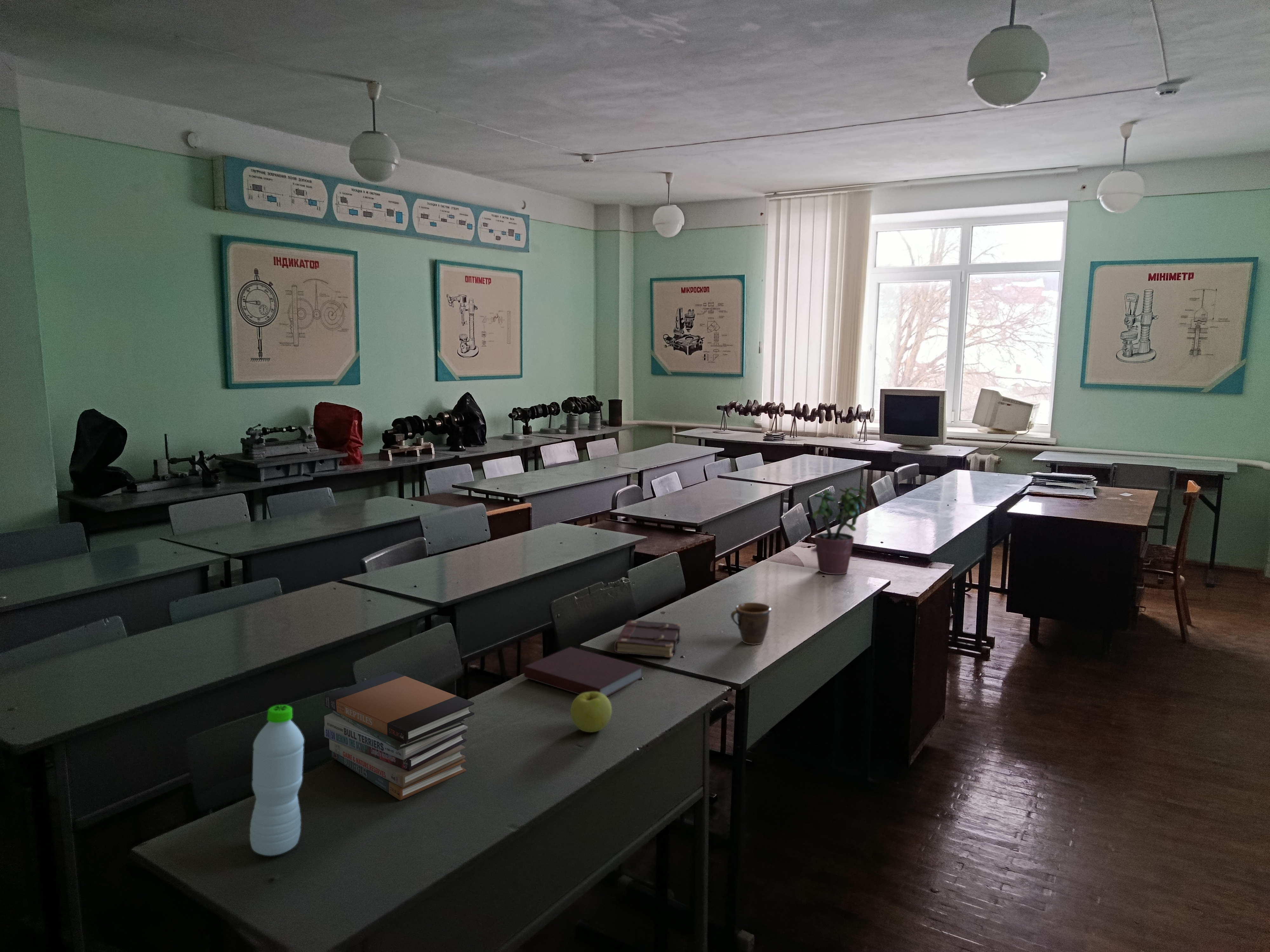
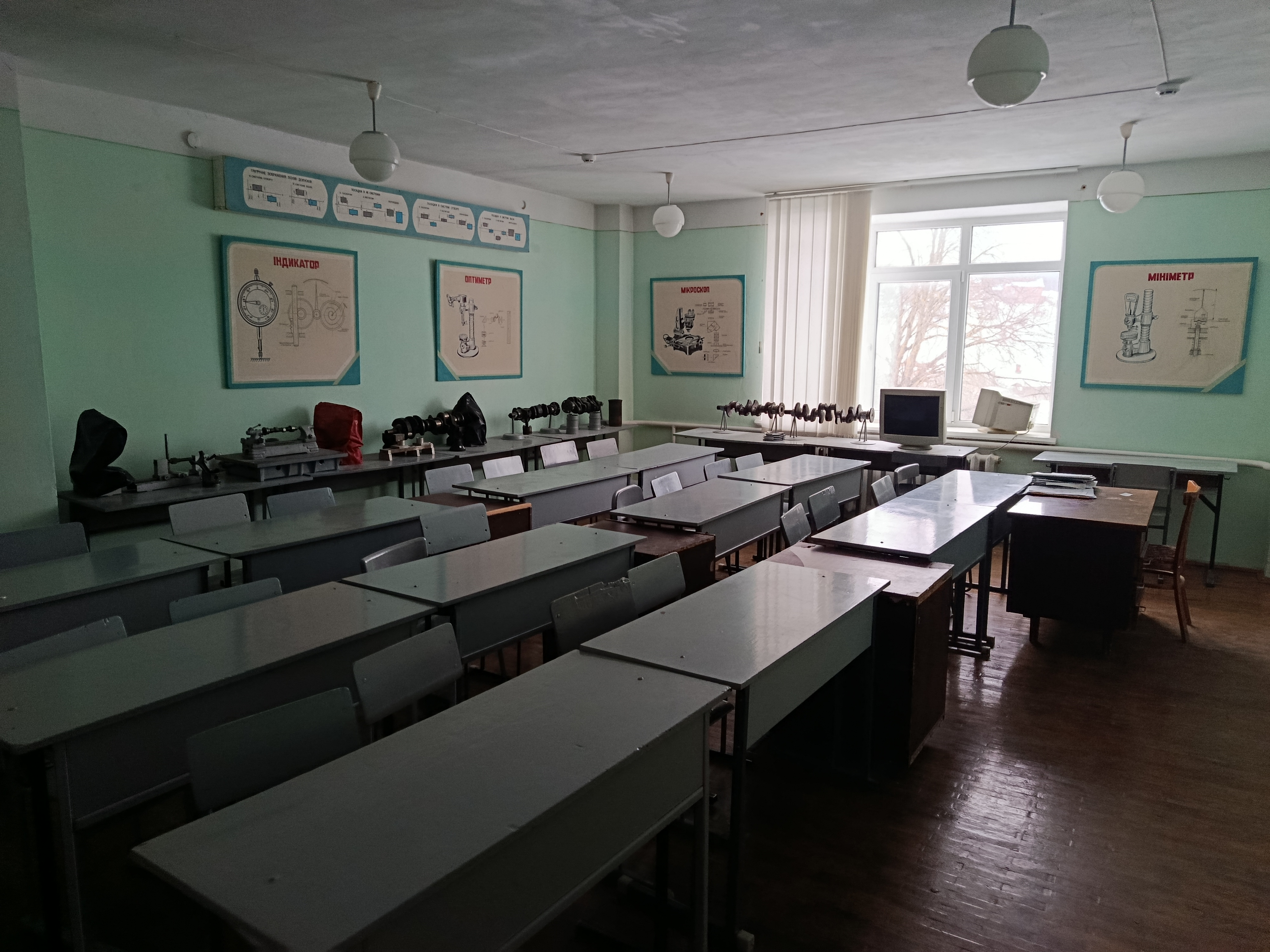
- notebook (584, 672)
- book (649, 637)
- potted plant (837, 530)
- mug (750, 624)
- book stack (397, 731)
- apple (591, 712)
- water bottle (277, 779)
